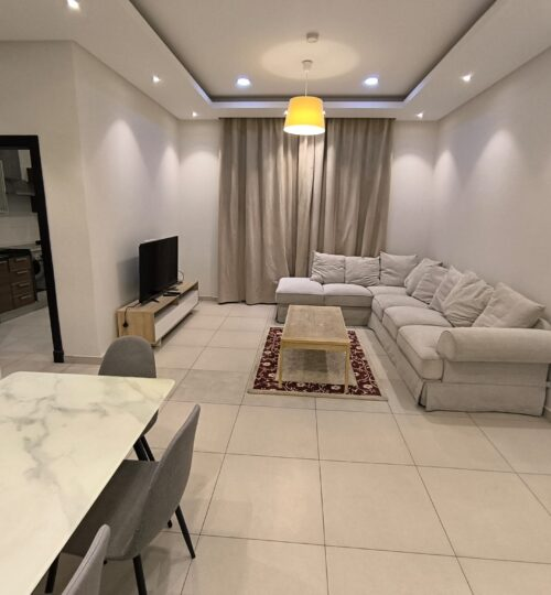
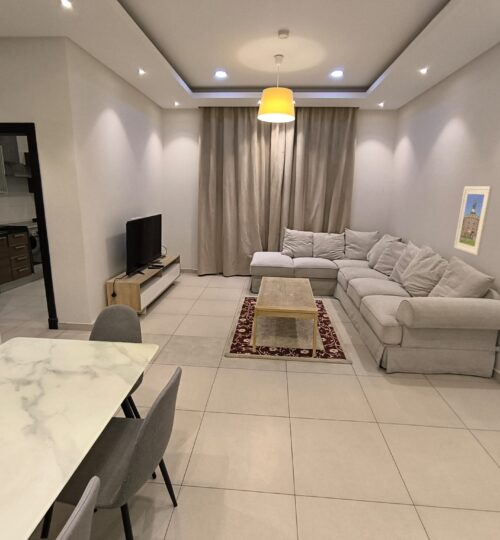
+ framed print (471, 219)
